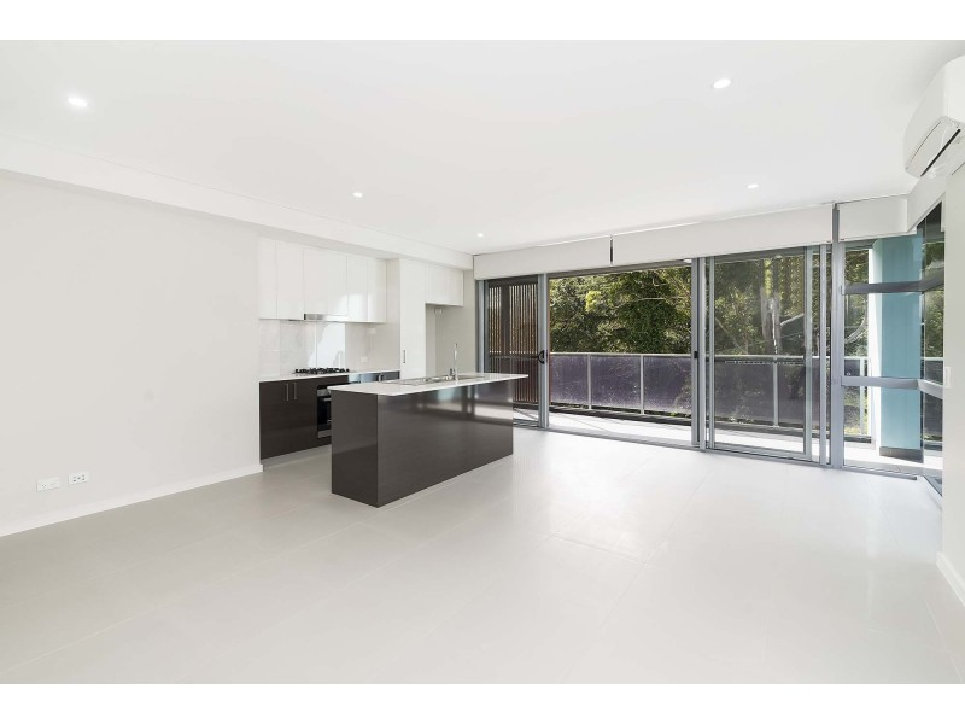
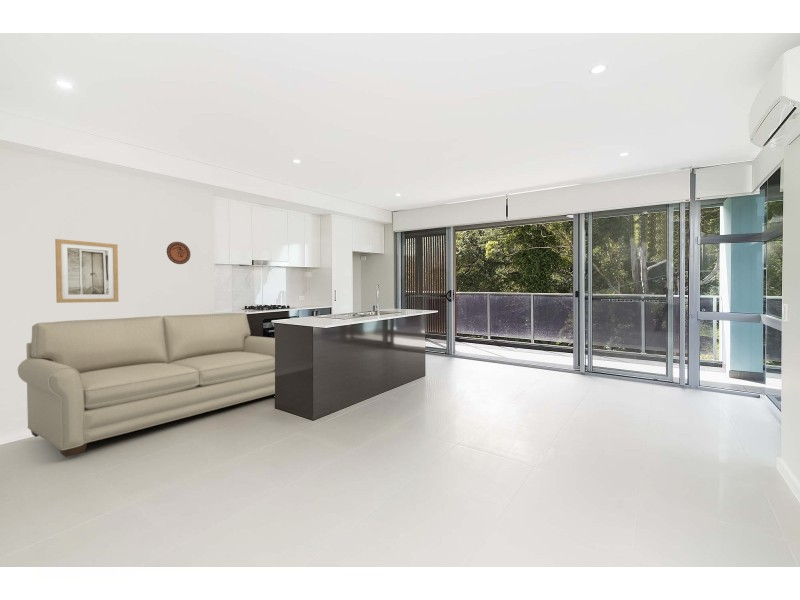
+ decorative plate (178, 253)
+ wall art (88, 272)
+ sofa (176, 364)
